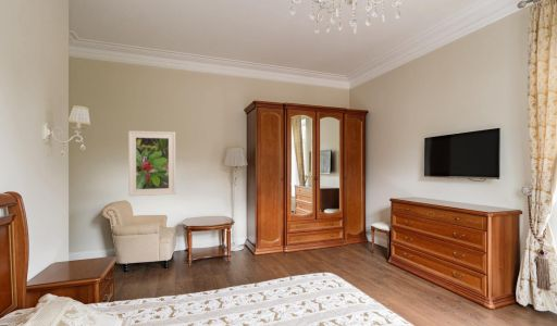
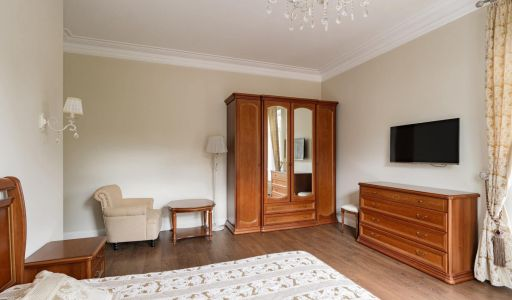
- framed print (152, 163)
